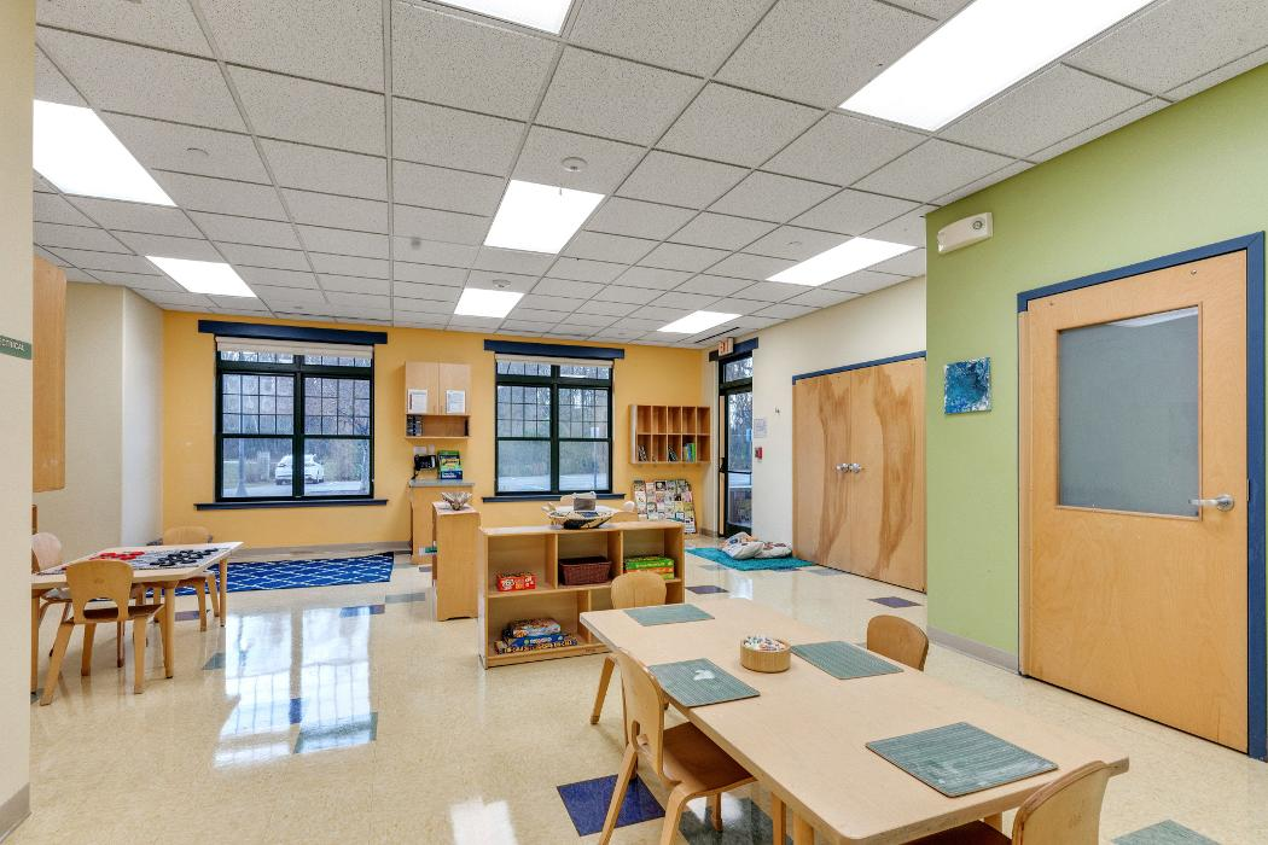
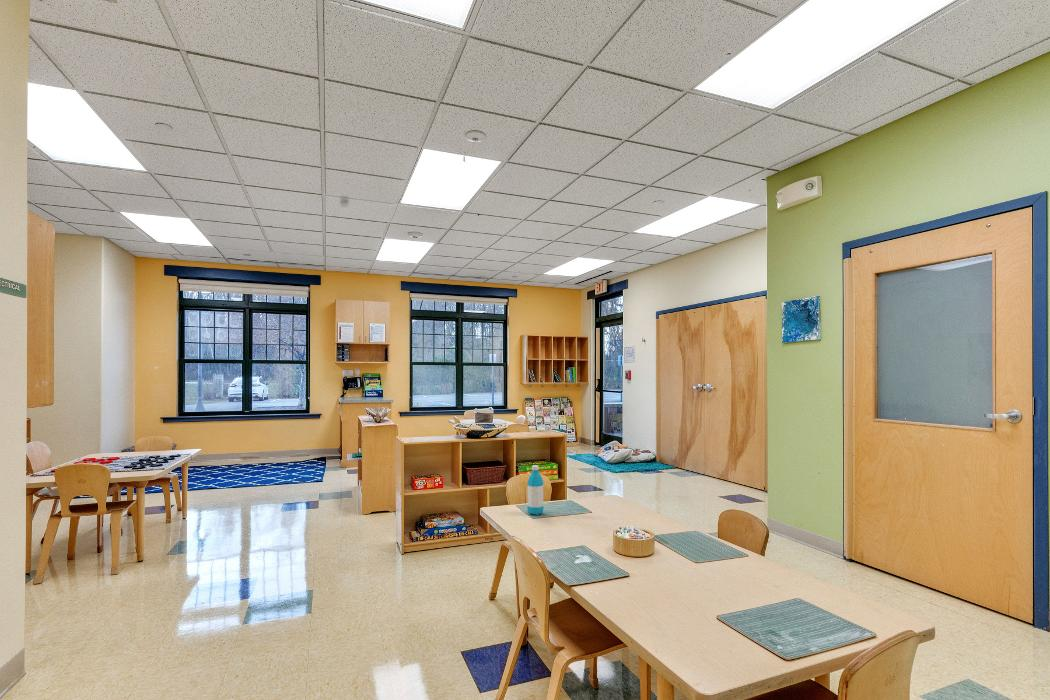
+ water bottle (535, 489)
